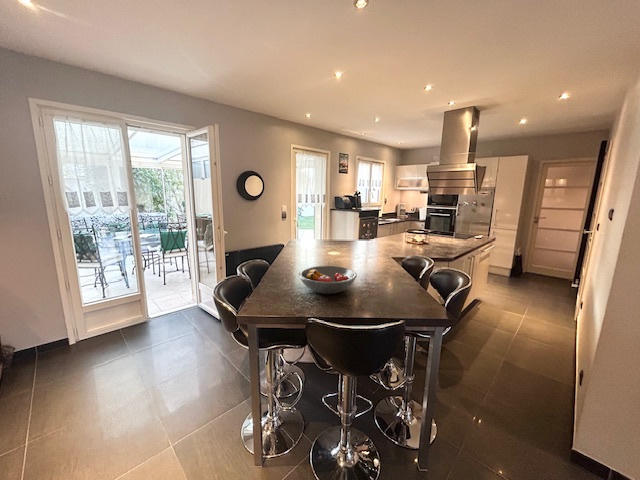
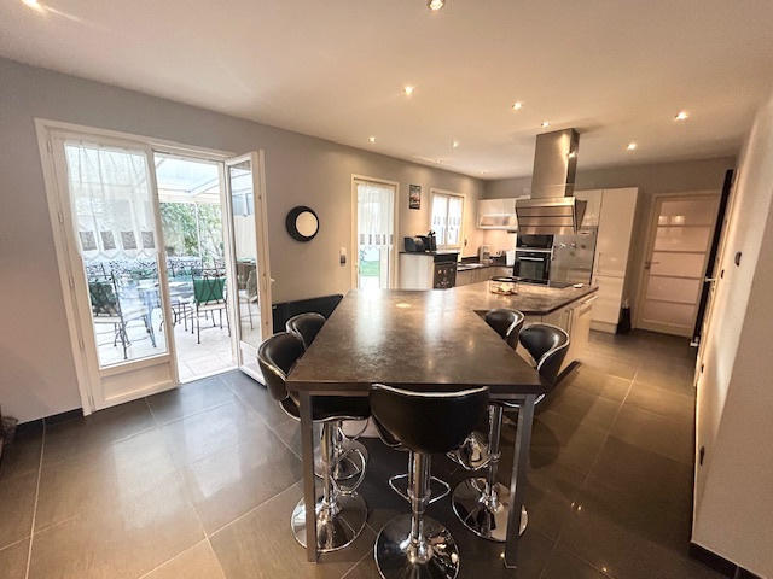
- fruit bowl (327, 279)
